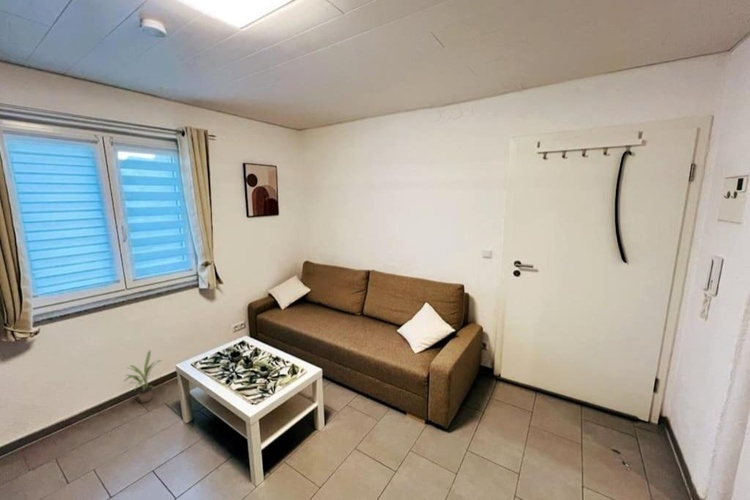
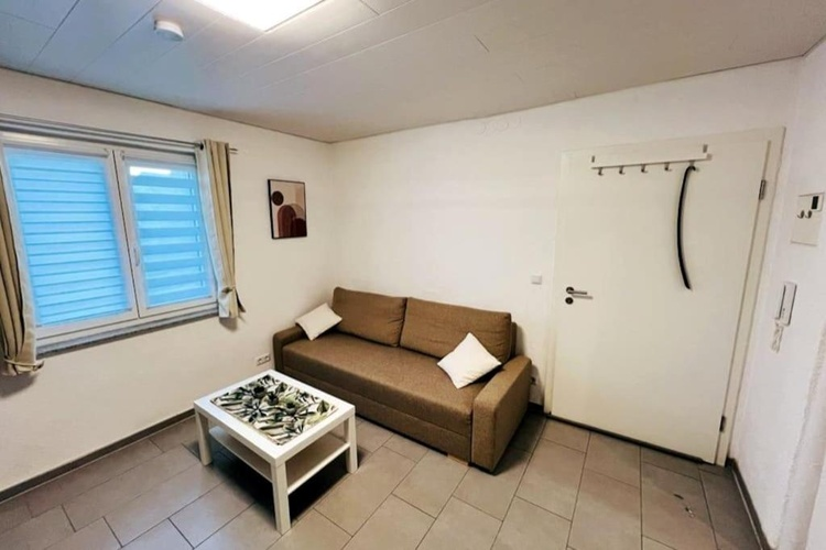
- potted plant (146, 379)
